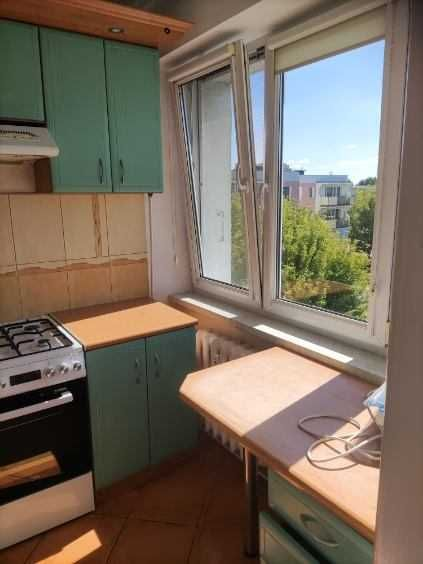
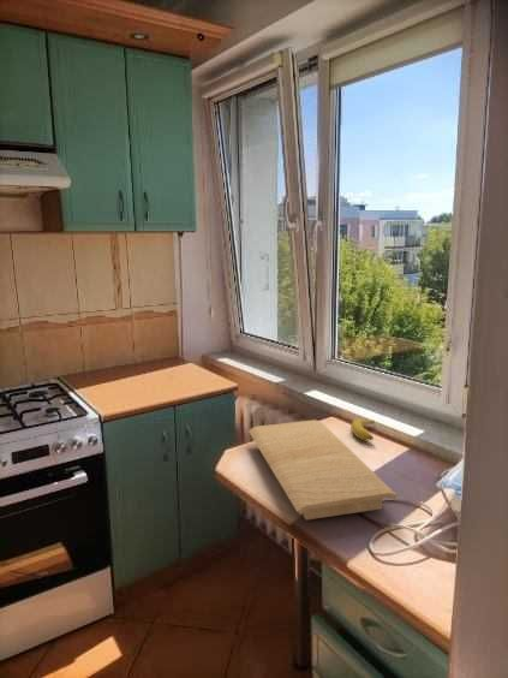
+ banana (365, 429)
+ cutting board (311, 464)
